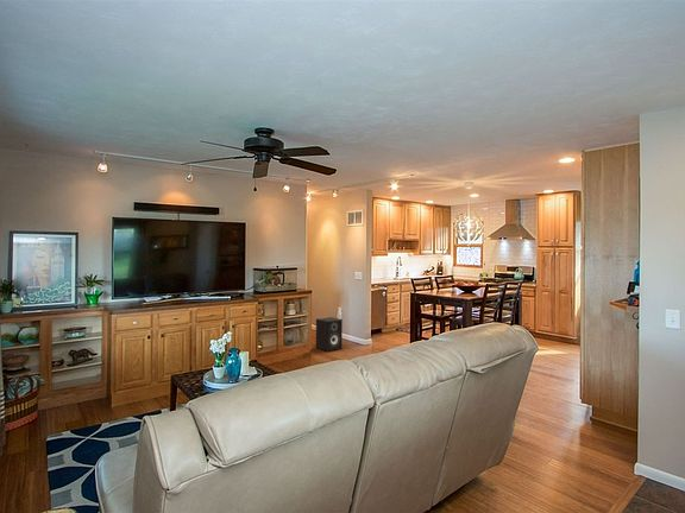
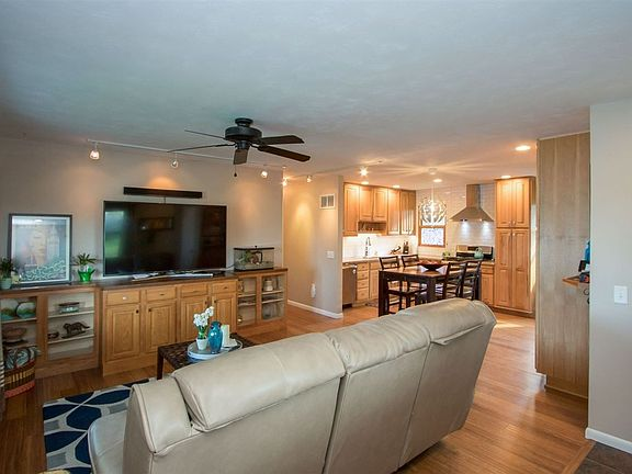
- speaker (328, 334)
